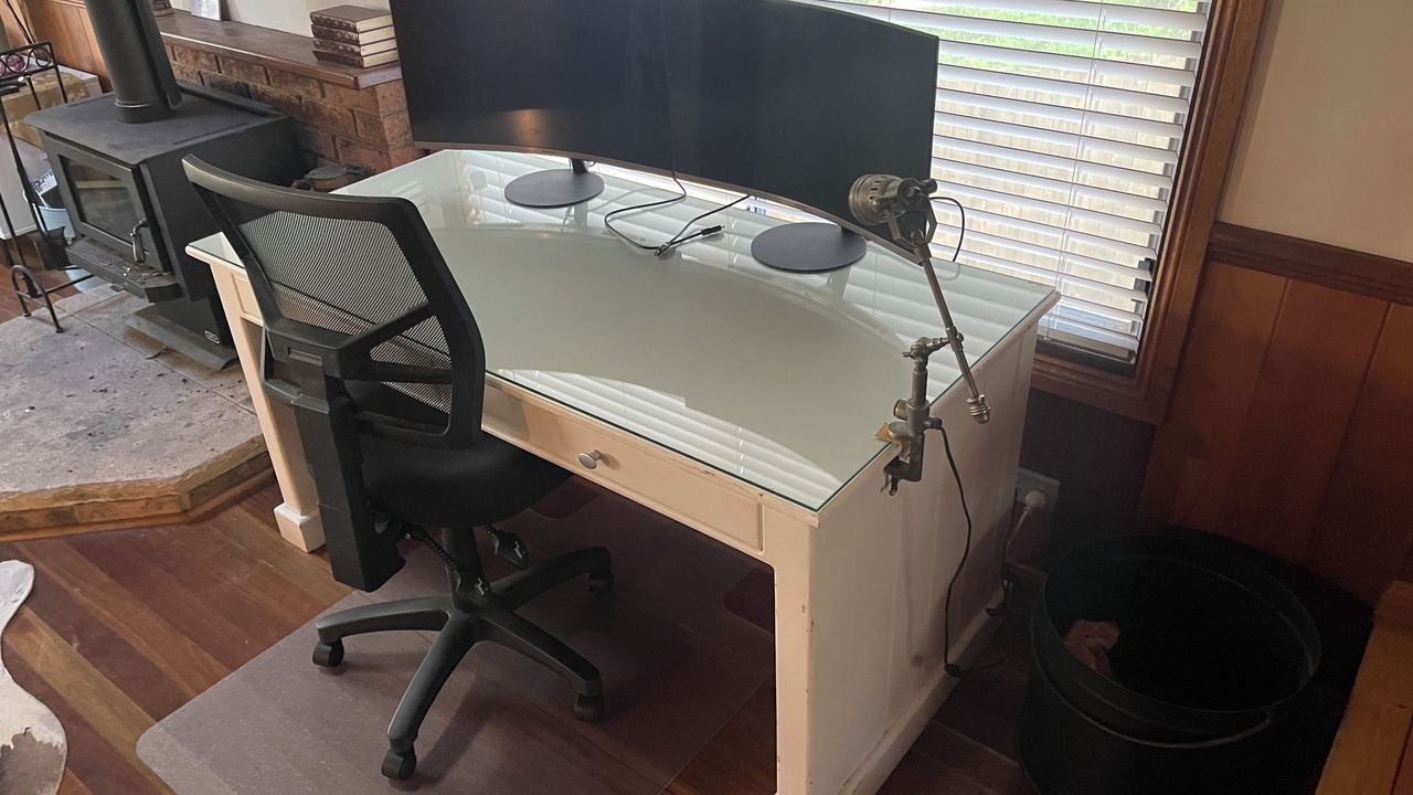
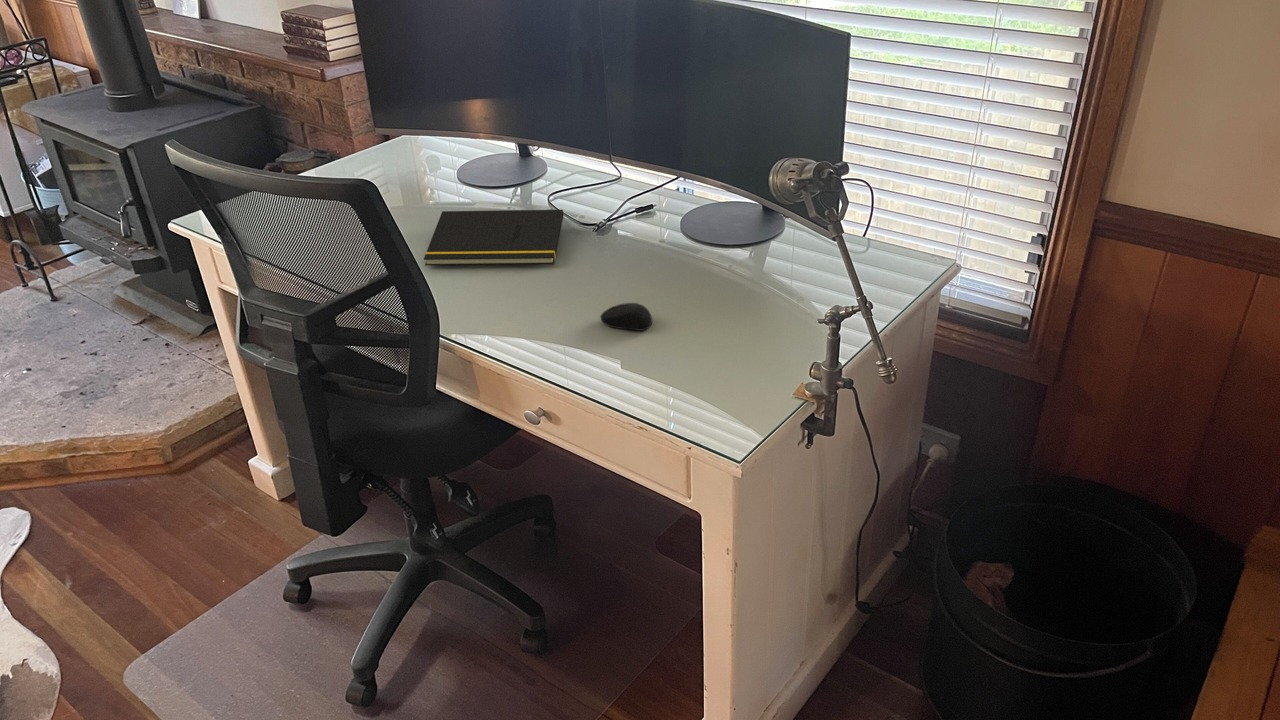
+ computer mouse (626, 314)
+ notepad (496, 236)
